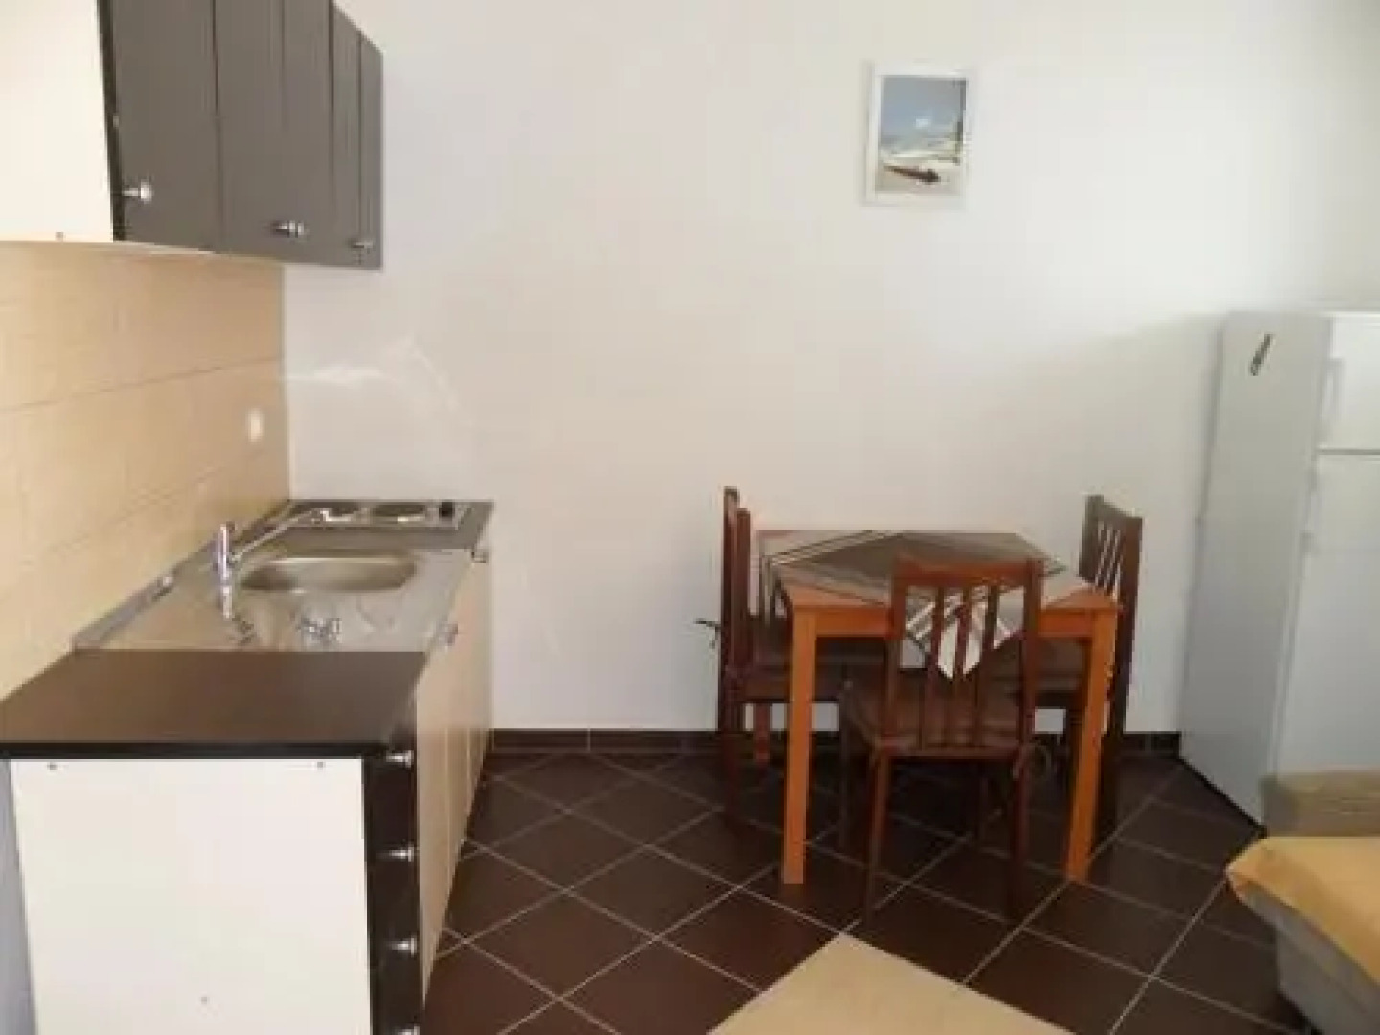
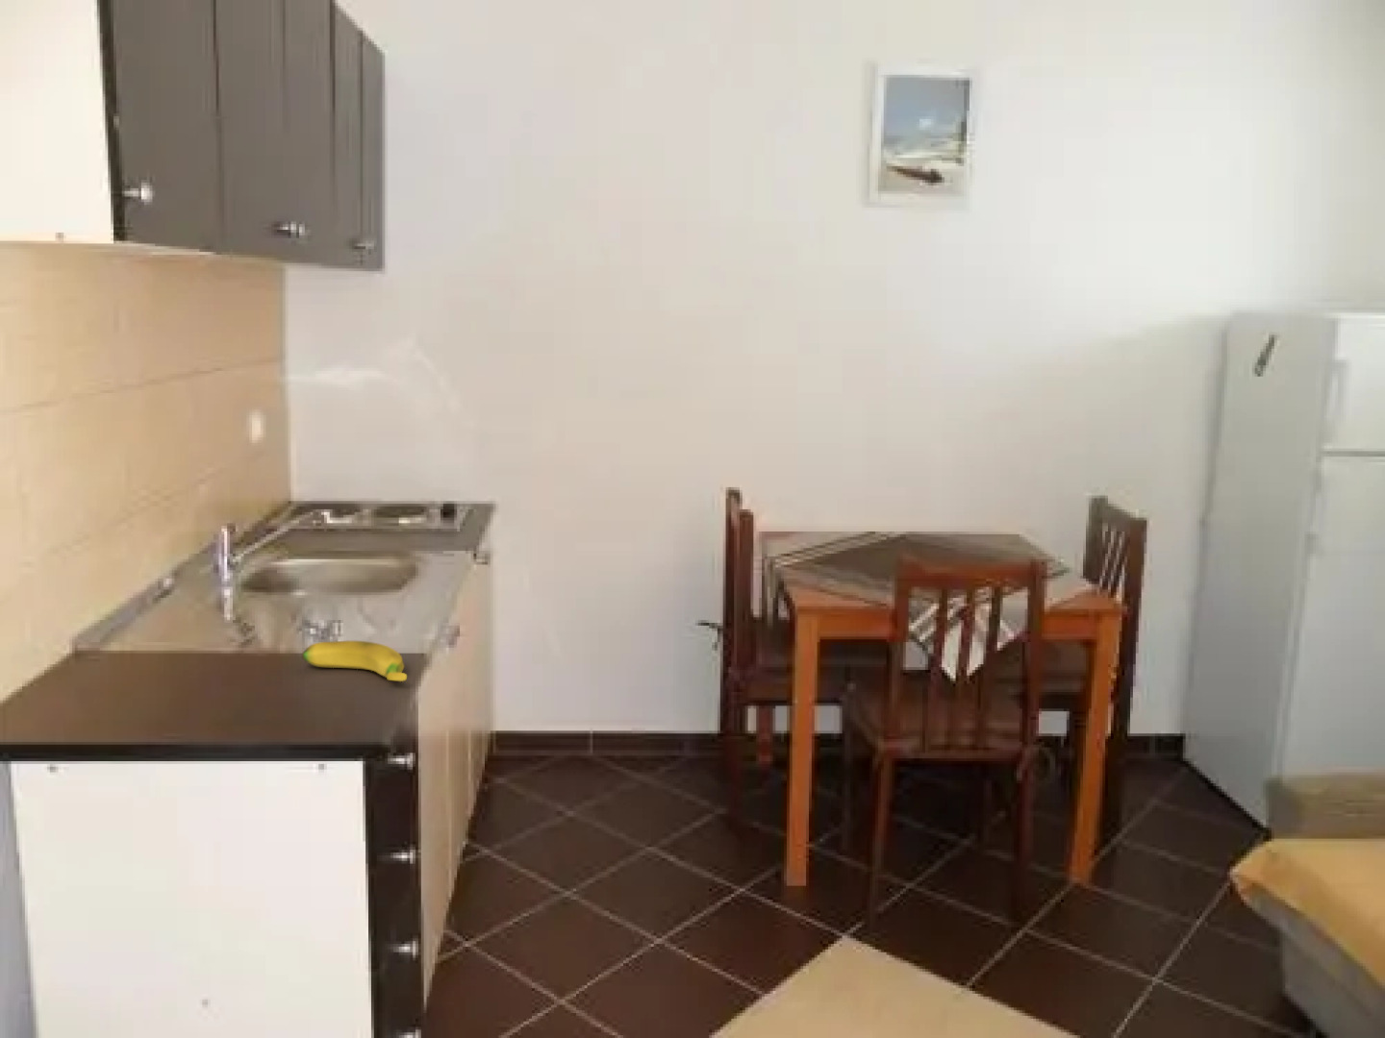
+ banana (356, 663)
